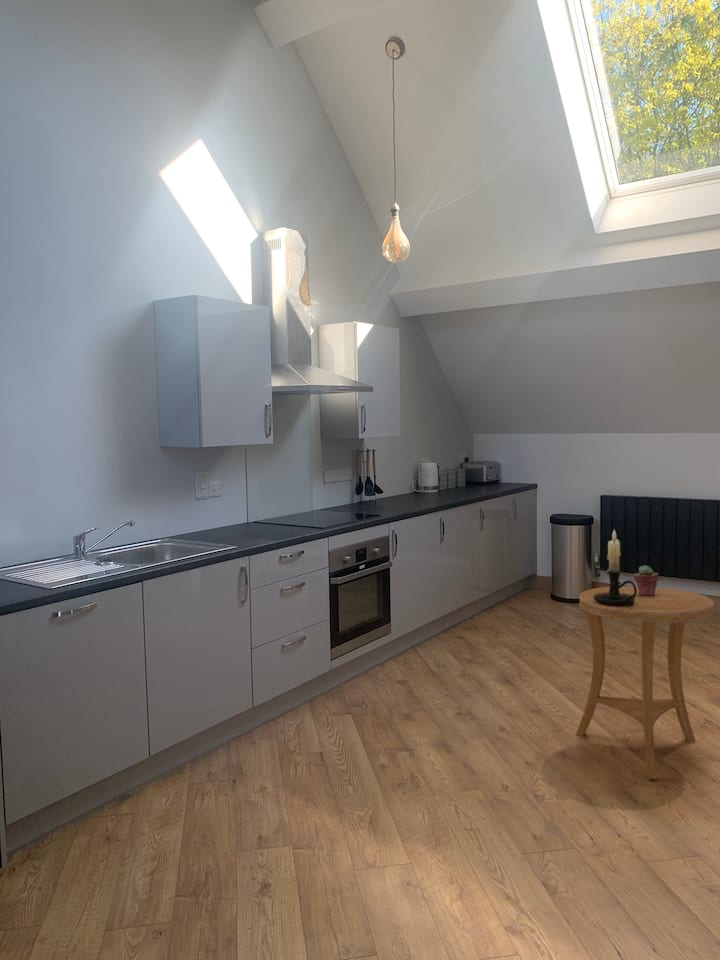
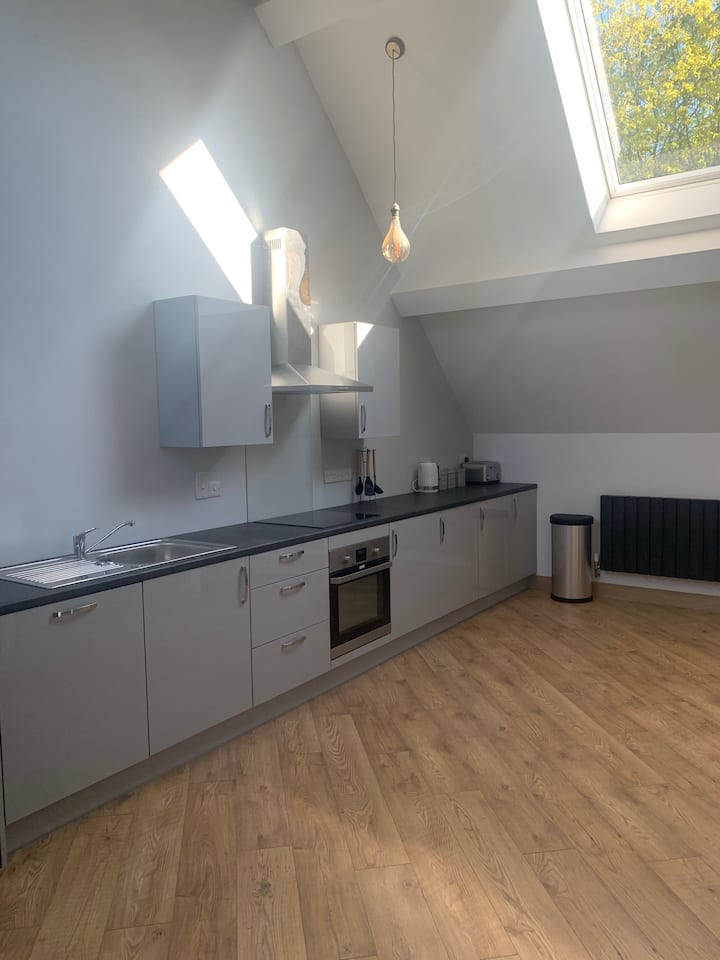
- candle holder (618, 566)
- side table (644, 674)
- potted succulent (646, 579)
